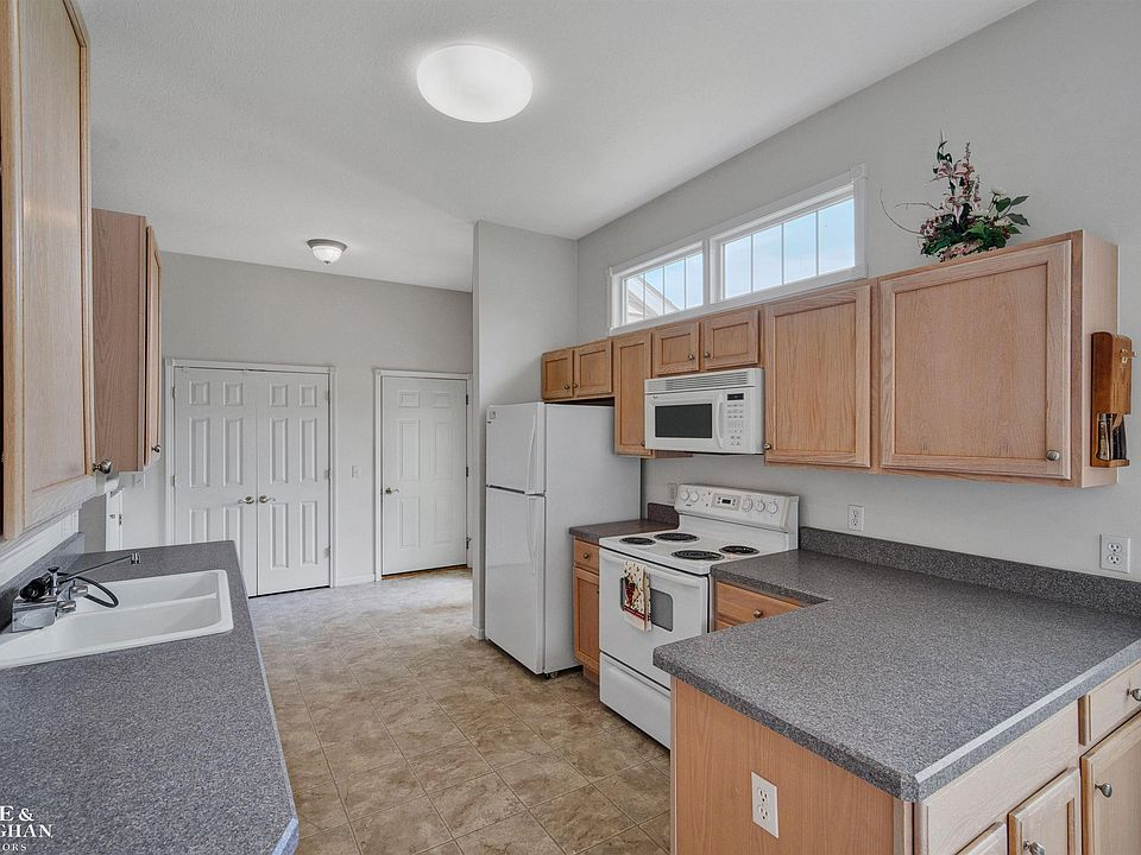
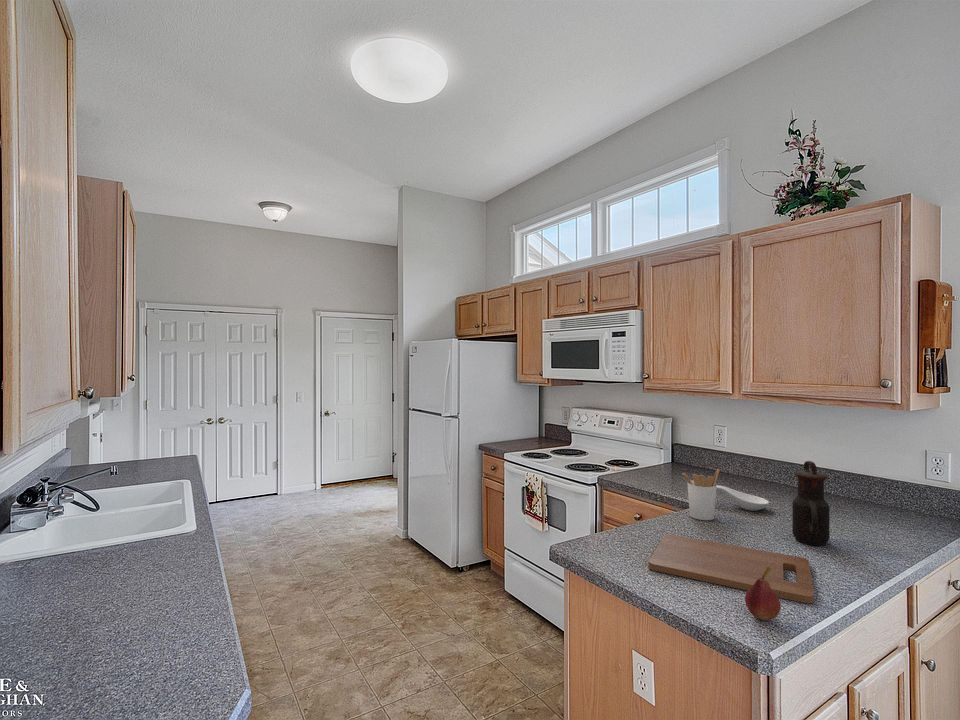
+ teapot (810, 501)
+ fruit (762, 591)
+ spoon rest (733, 497)
+ utensil holder (702, 493)
+ cutting board (728, 563)
